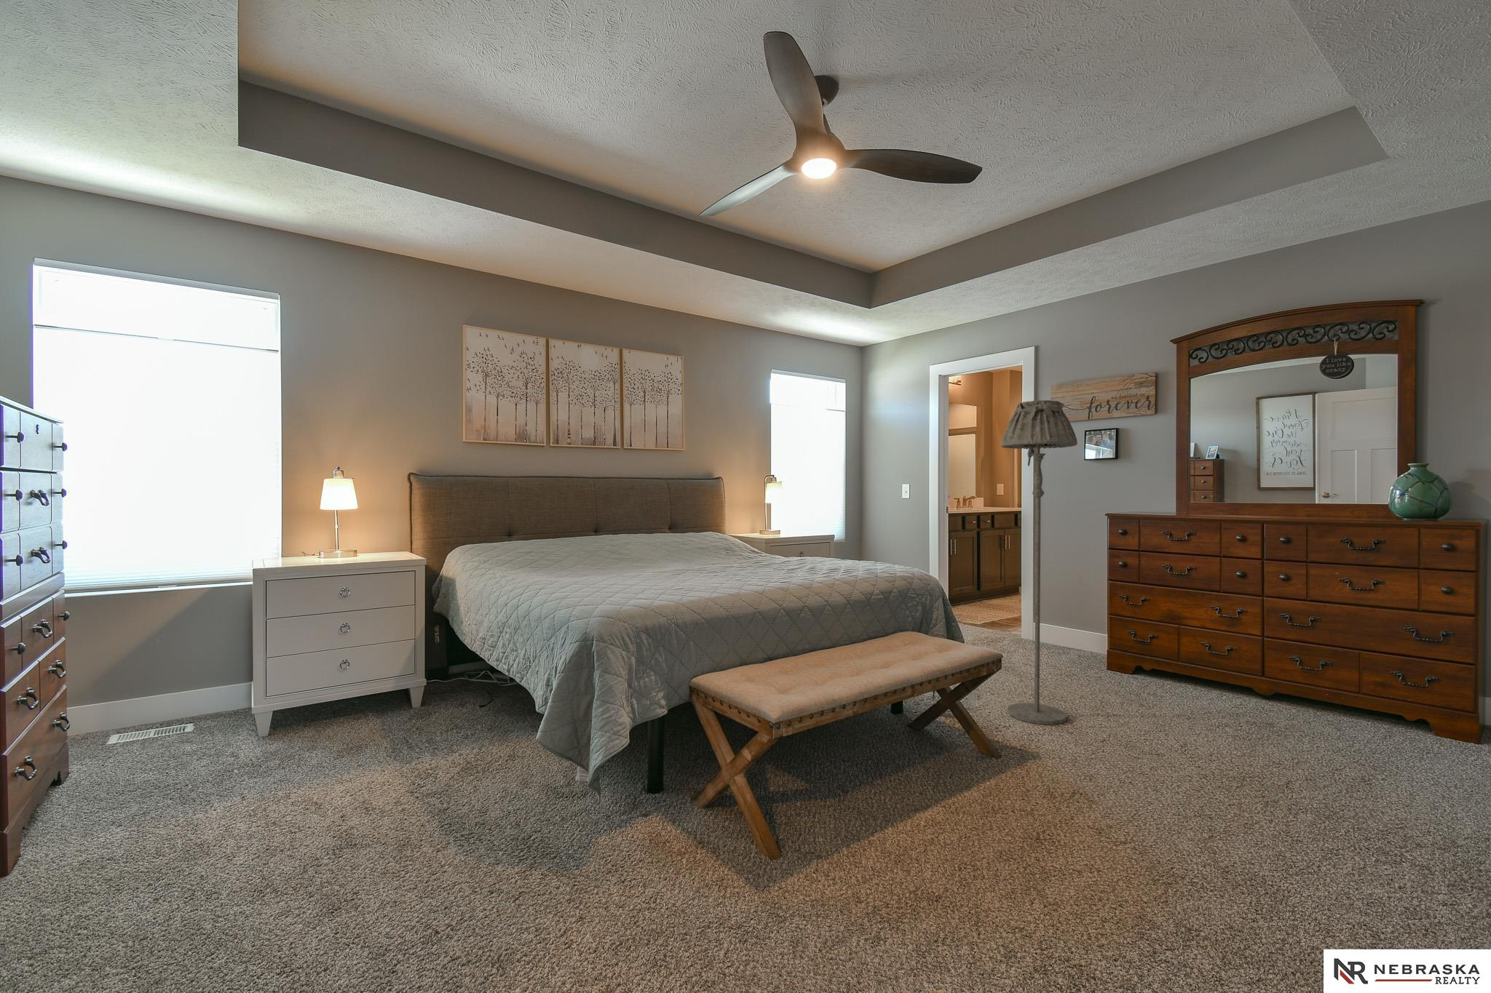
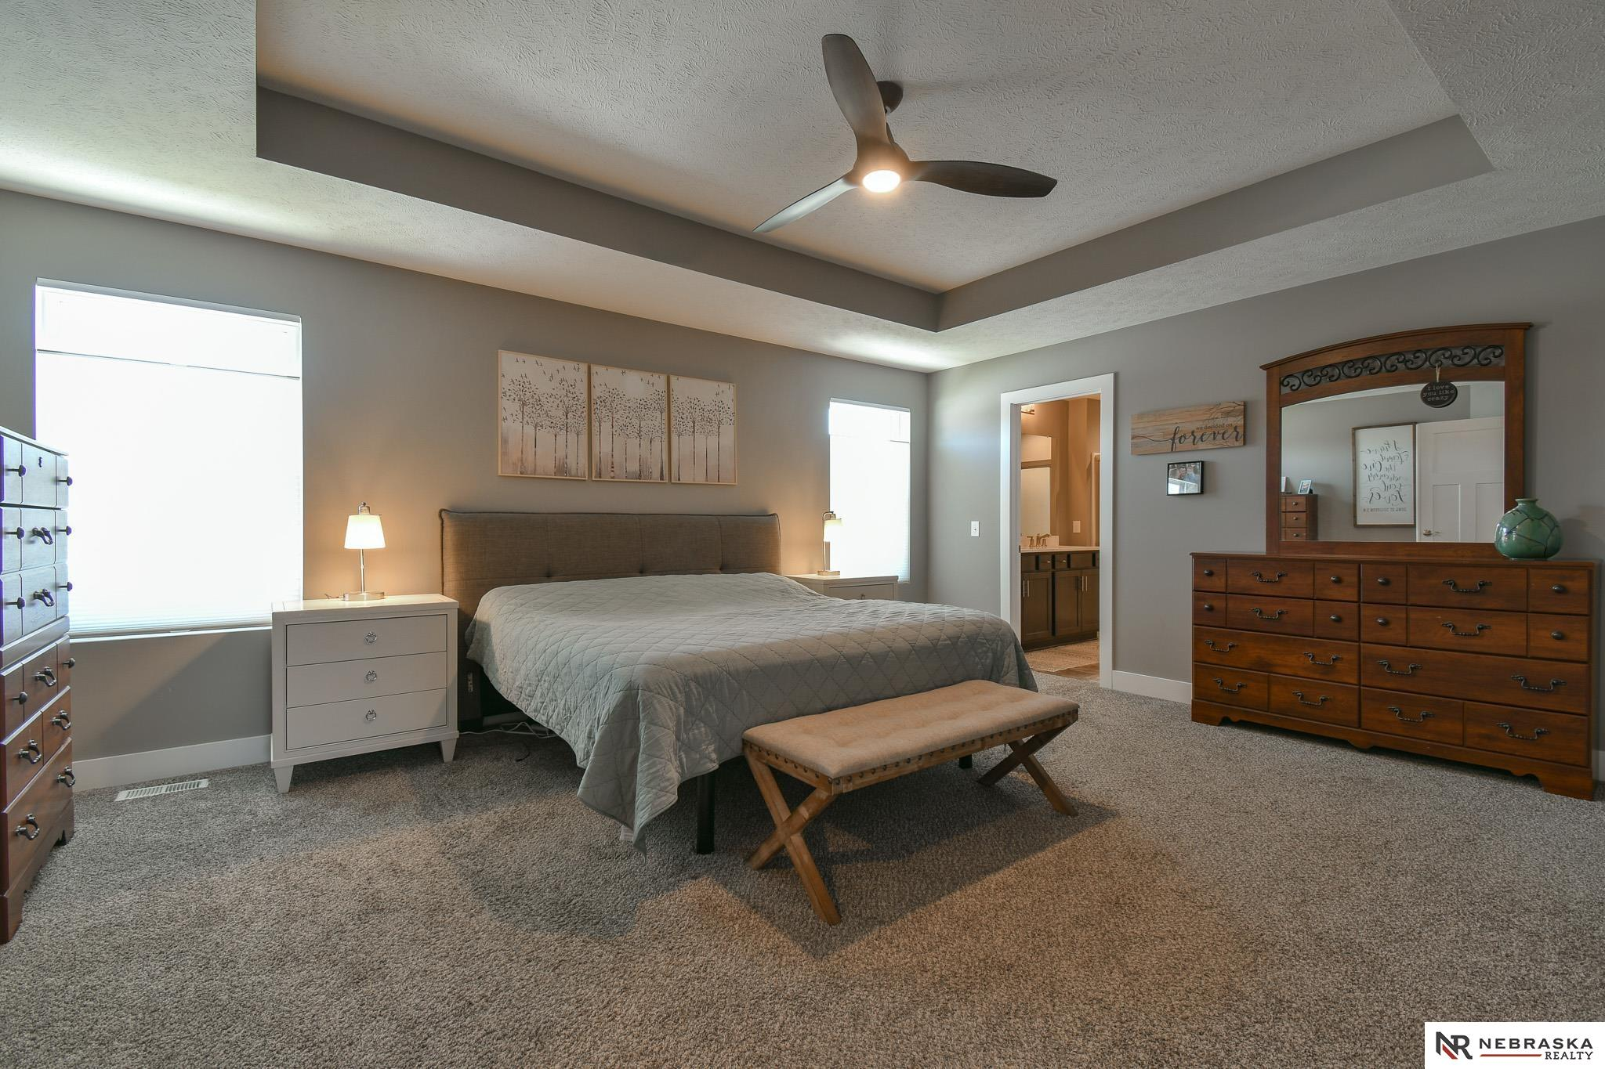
- floor lamp (1036, 559)
